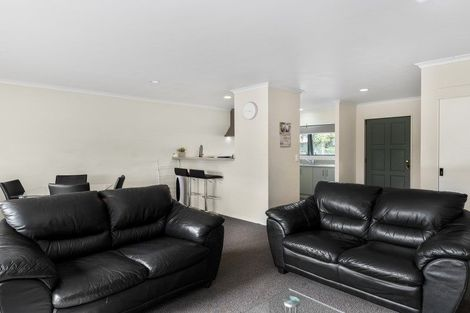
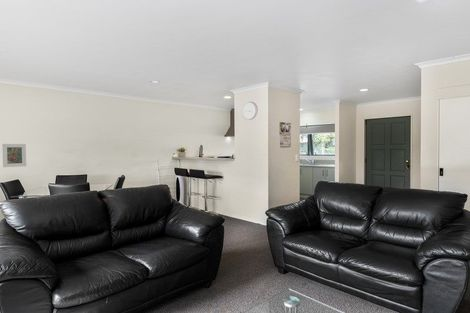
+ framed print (14, 155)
